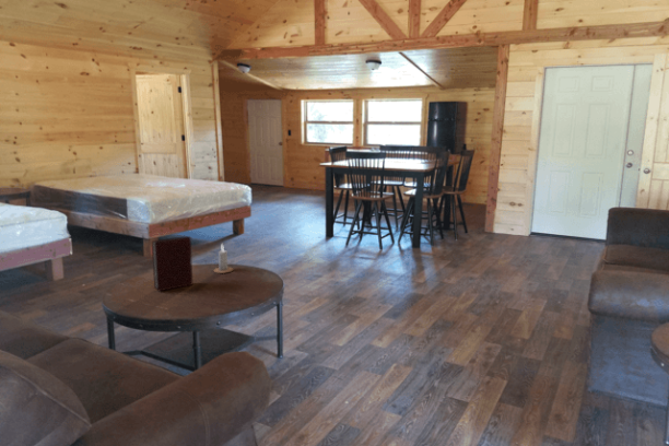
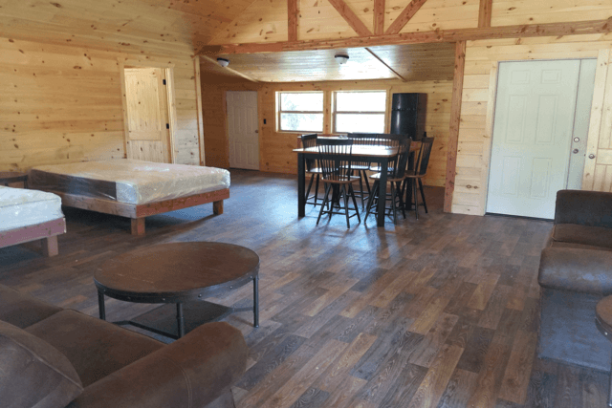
- book (173, 262)
- candle (223, 256)
